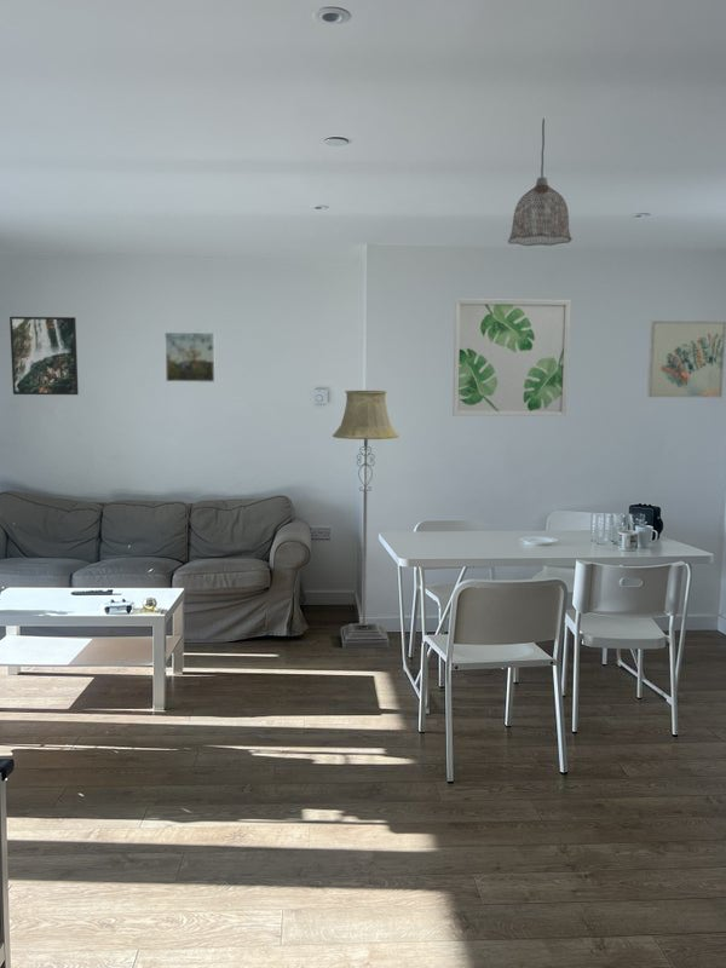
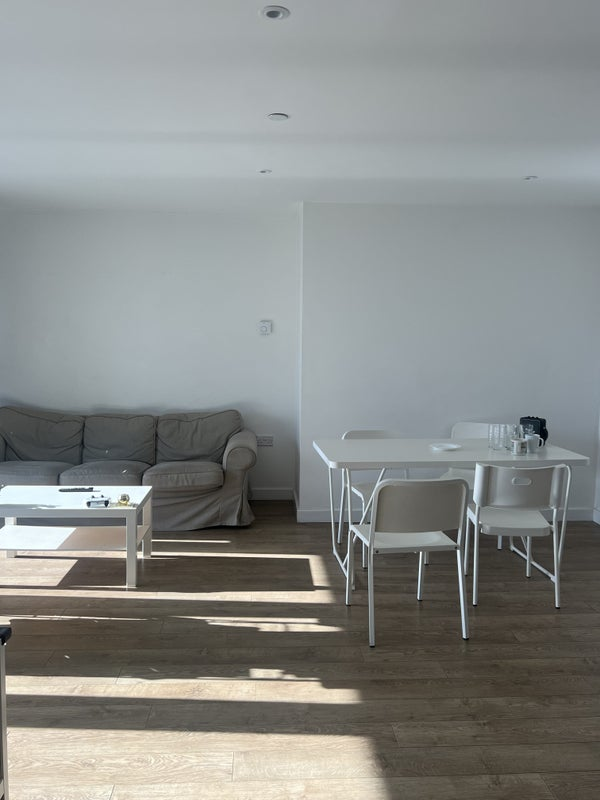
- wall art (511, 358)
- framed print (190, 357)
- wall art (686, 359)
- floor lamp (364, 518)
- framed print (44, 356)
- pendant lamp (541, 180)
